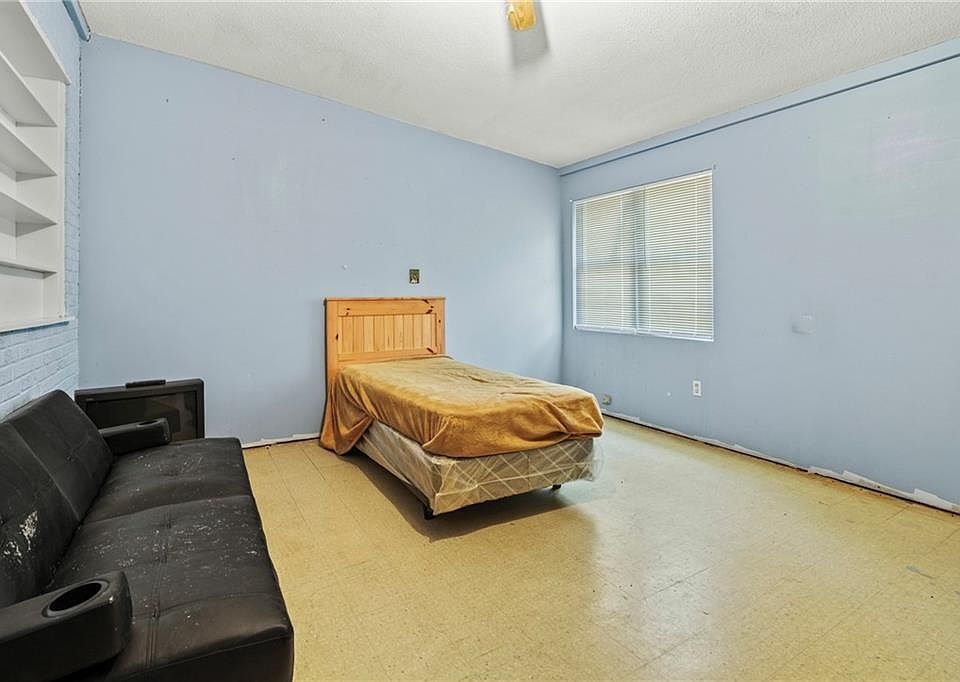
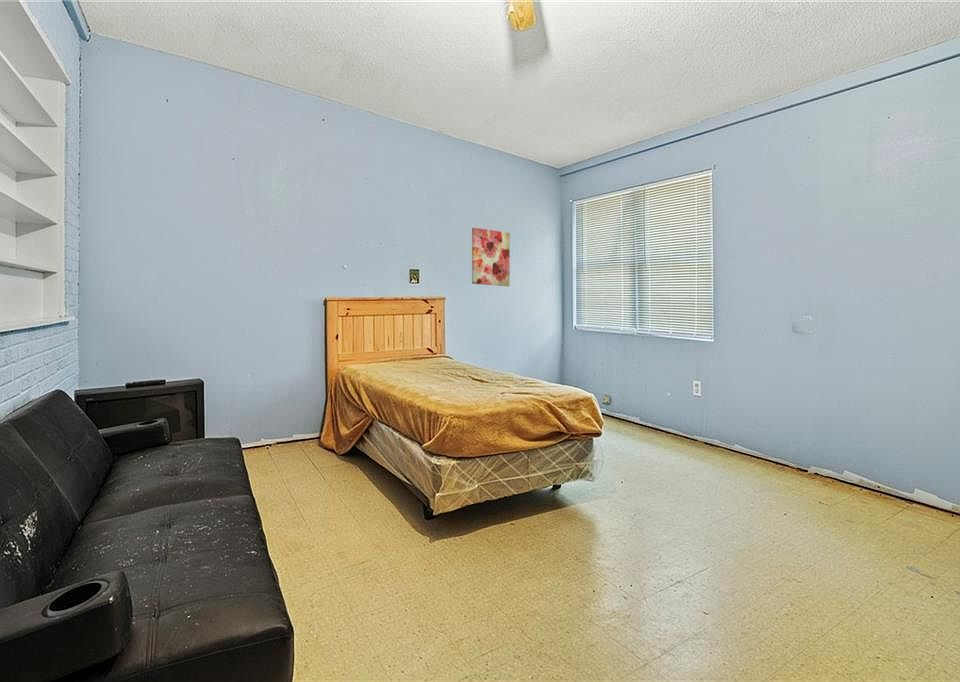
+ wall art (491, 257)
